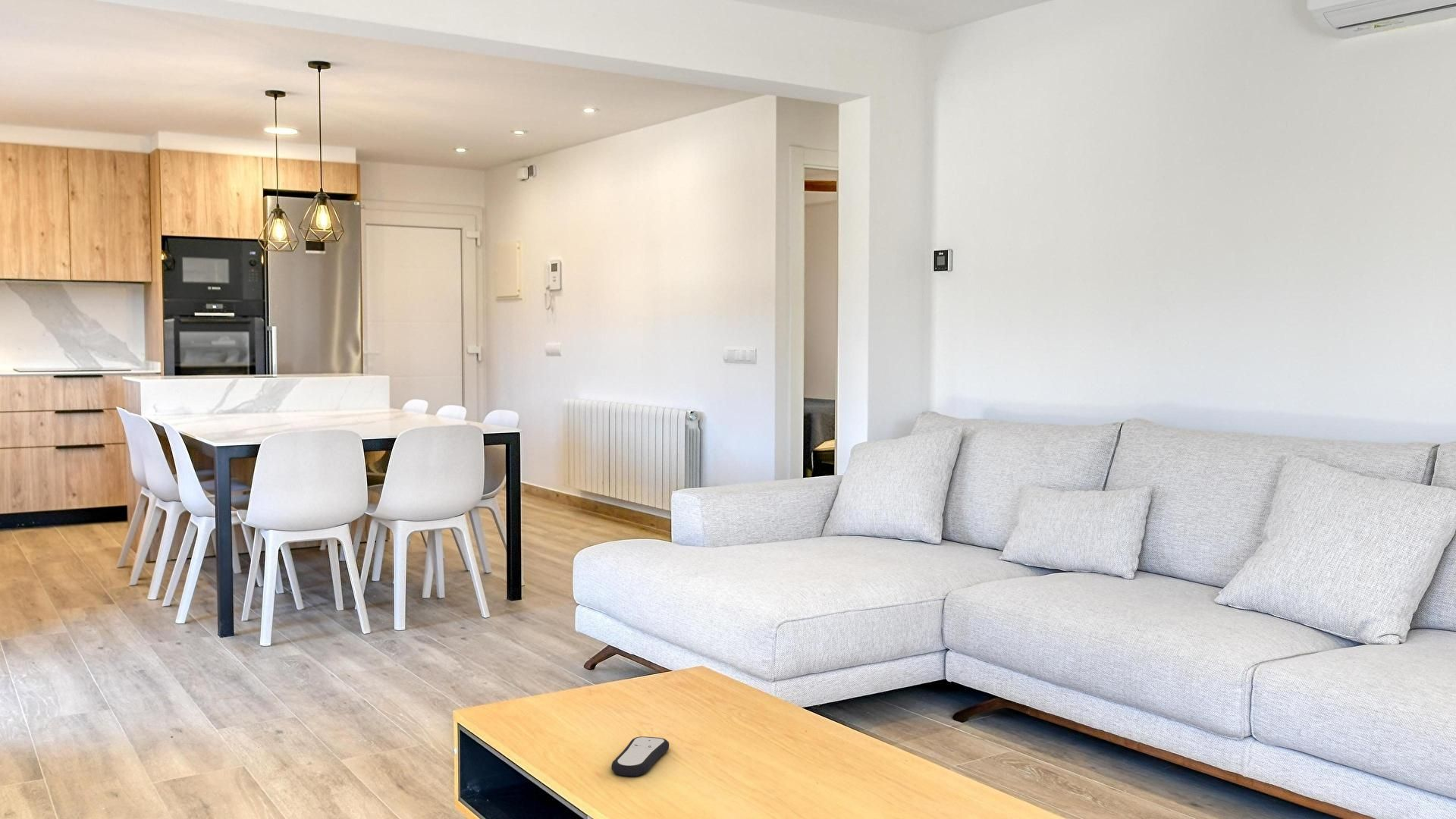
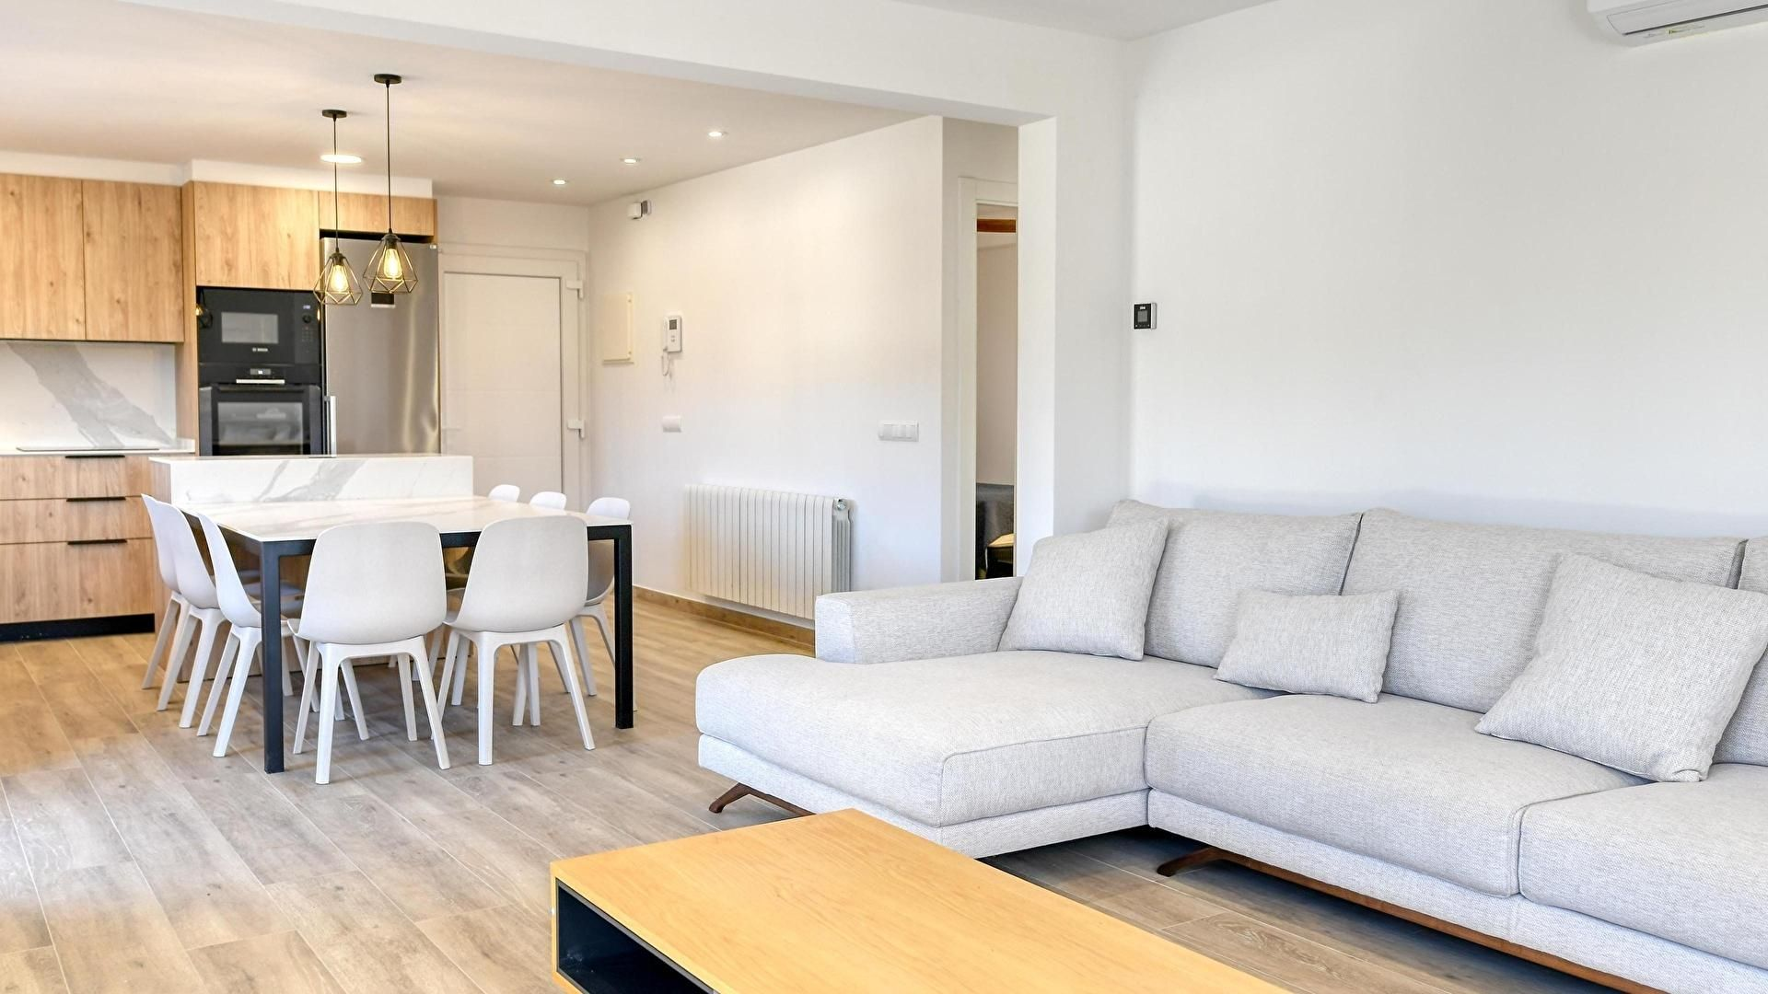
- remote control (639, 755)
